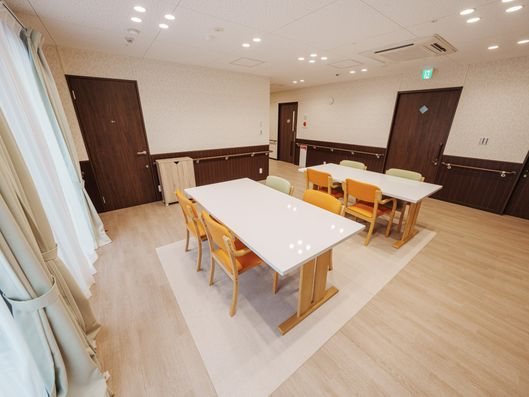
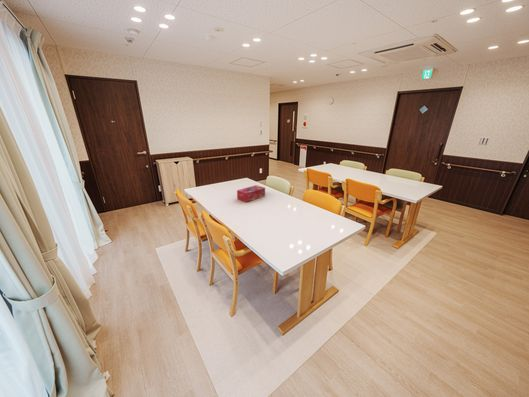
+ tissue box (251, 193)
